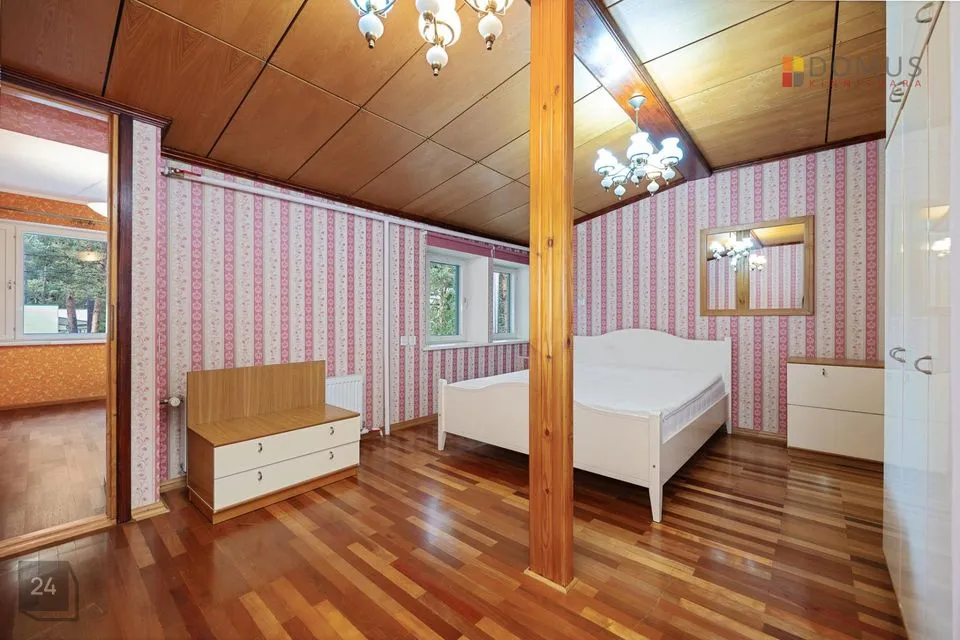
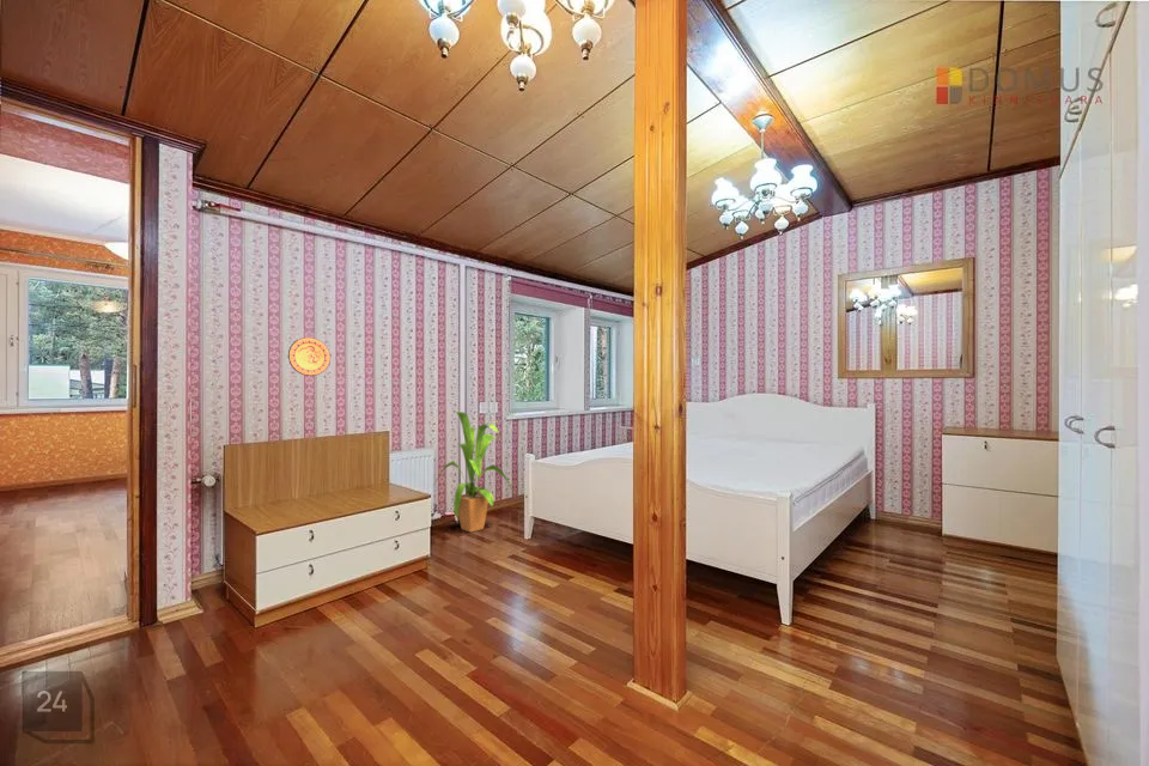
+ decorative plate (309, 357)
+ house plant (480, 468)
